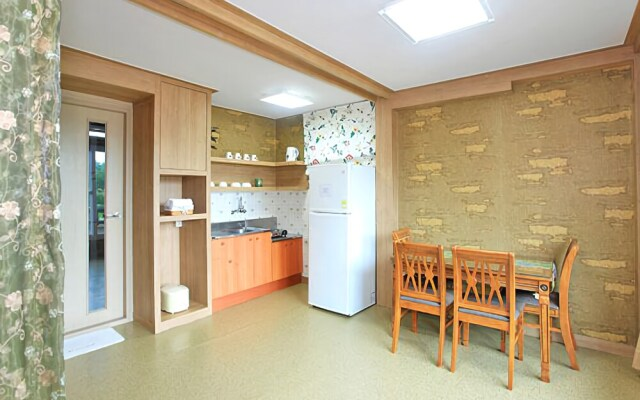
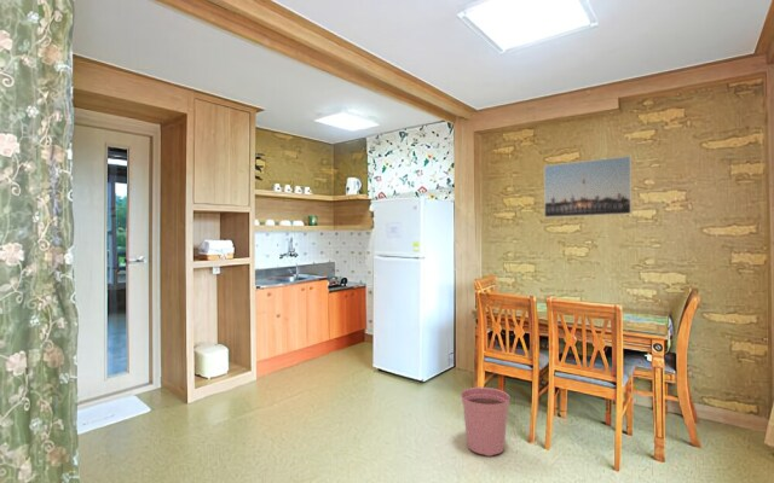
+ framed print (585, 188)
+ plant pot (485, 420)
